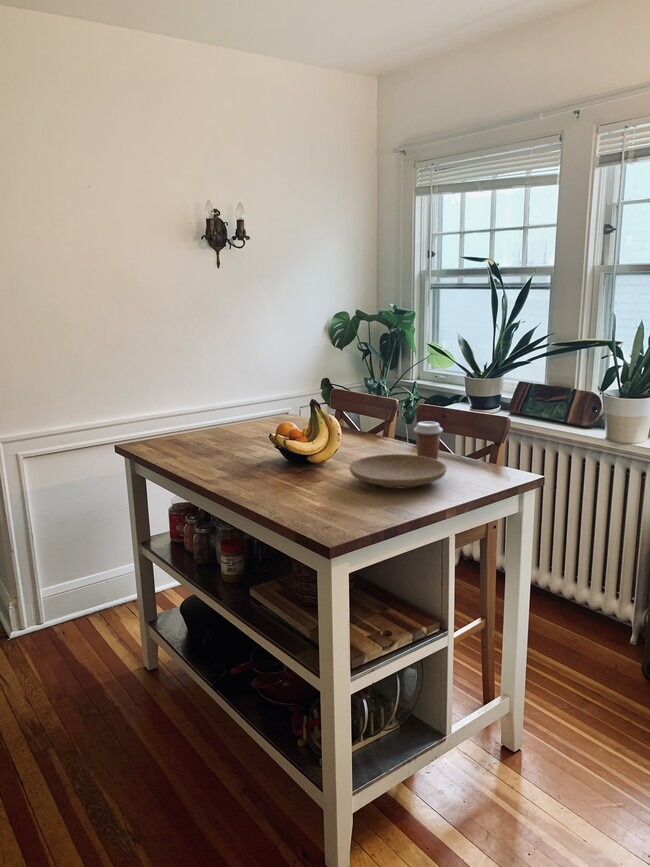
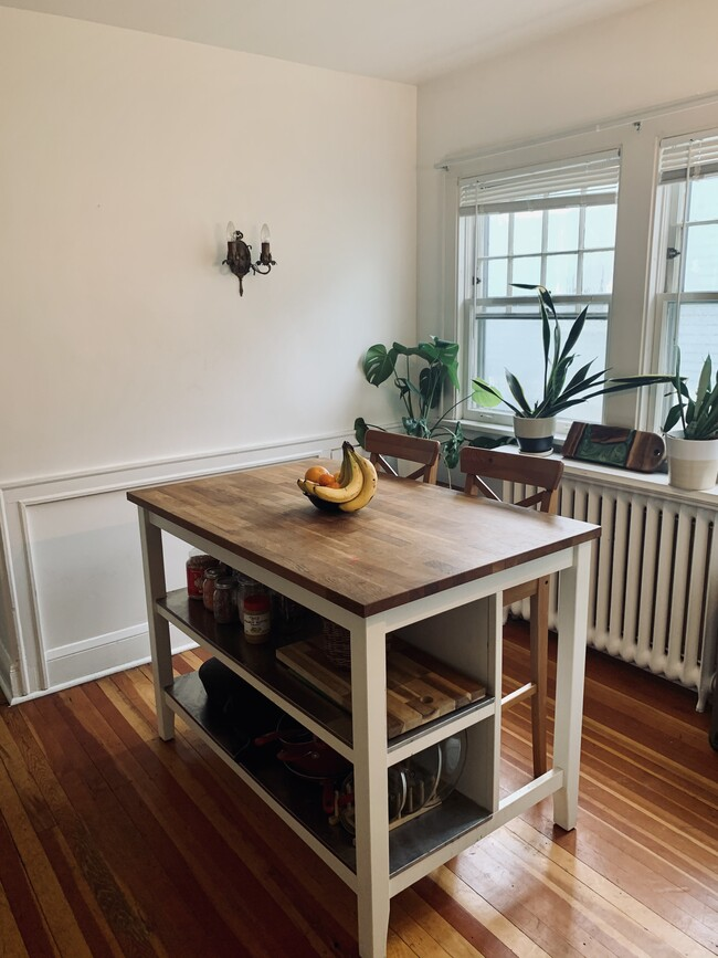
- plate (397, 473)
- coffee cup (427, 441)
